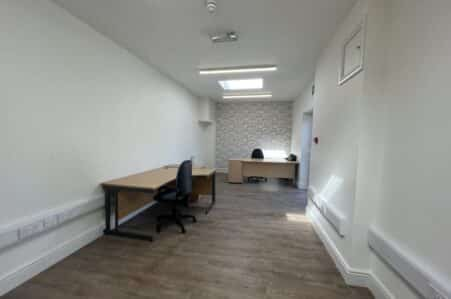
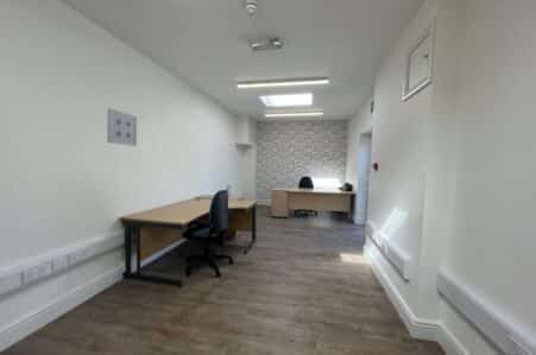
+ wall art (122, 128)
